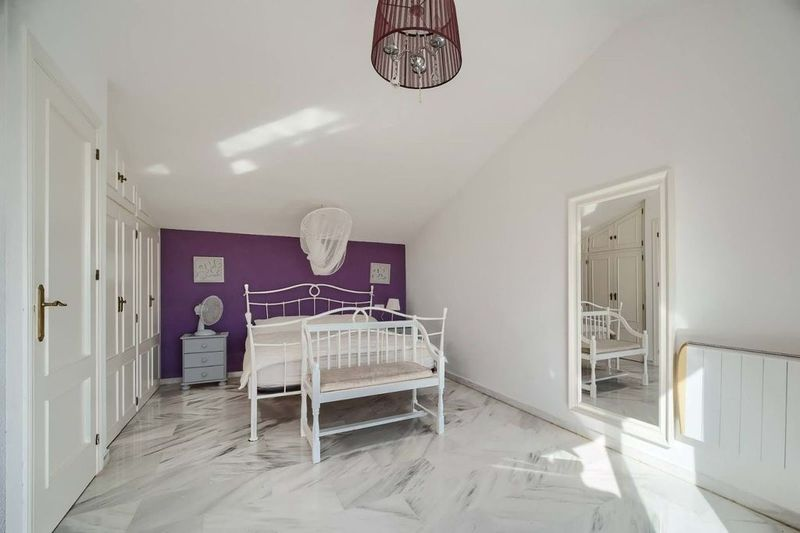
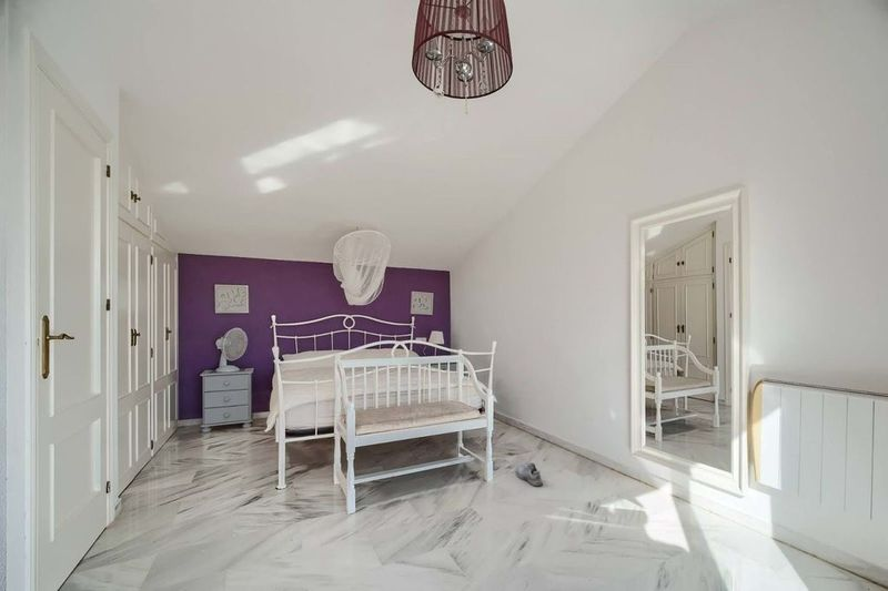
+ shoe (528, 470)
